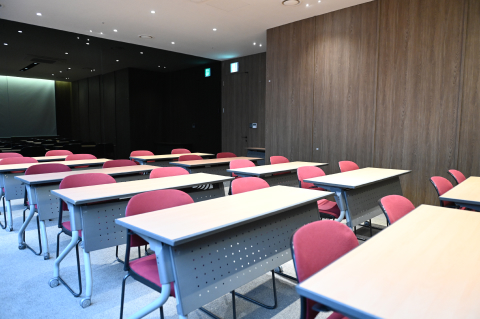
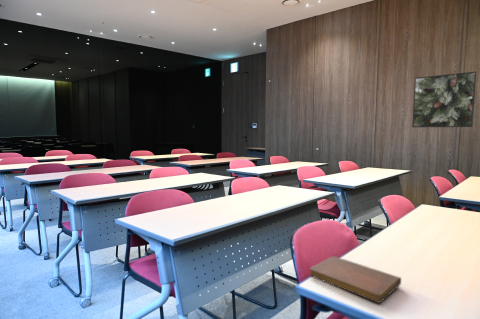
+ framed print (442, 101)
+ notebook (353, 276)
